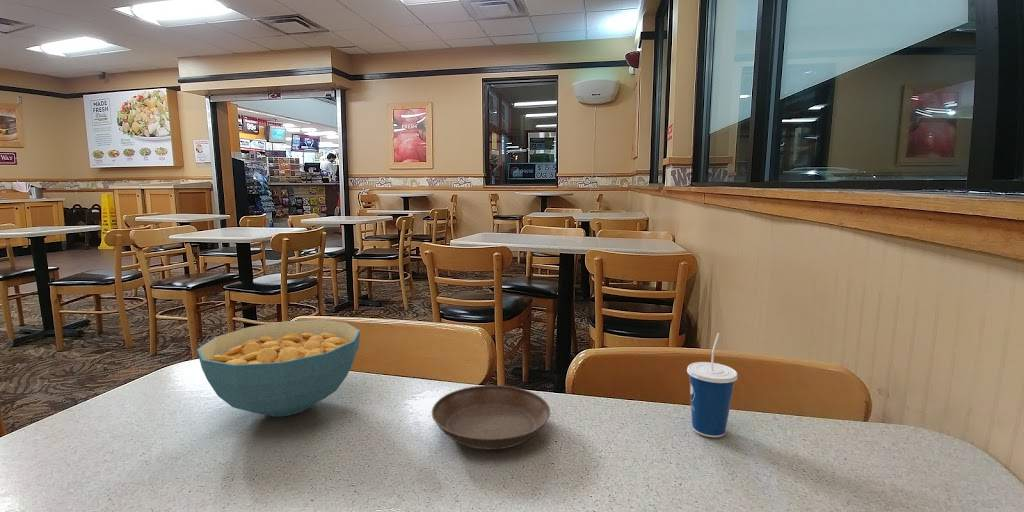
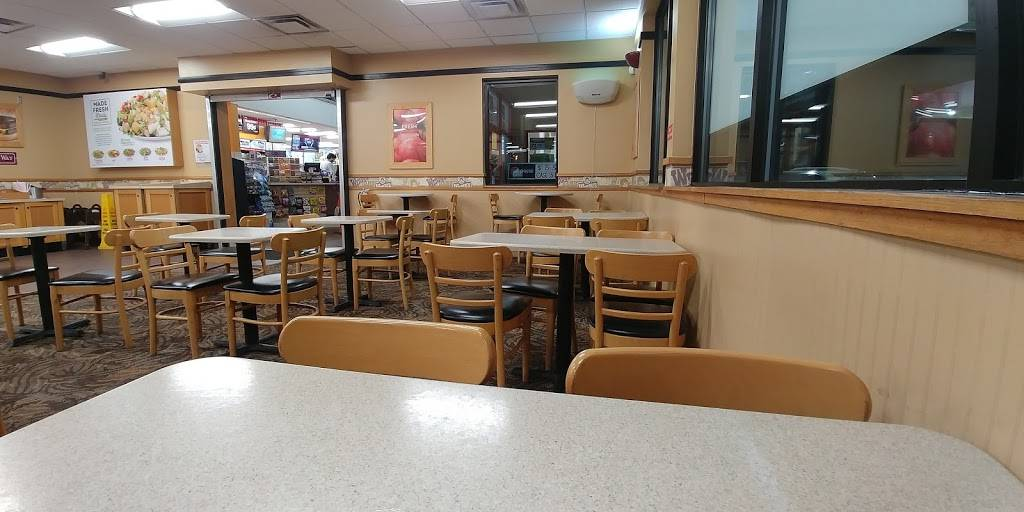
- saucer (491, 417)
- cereal bowl (286, 373)
- cup (711, 383)
